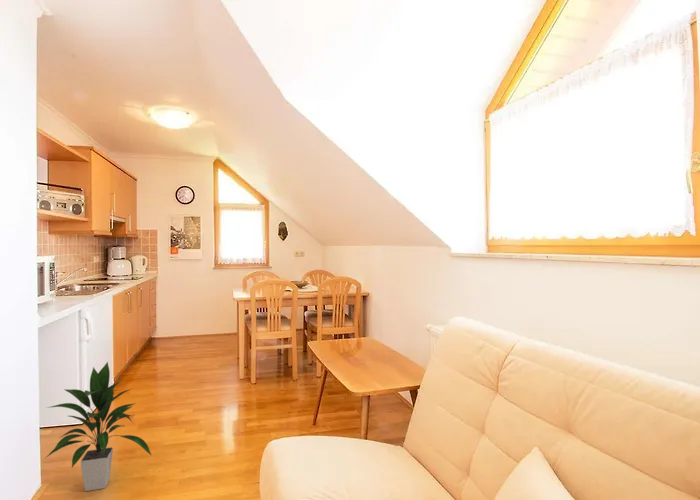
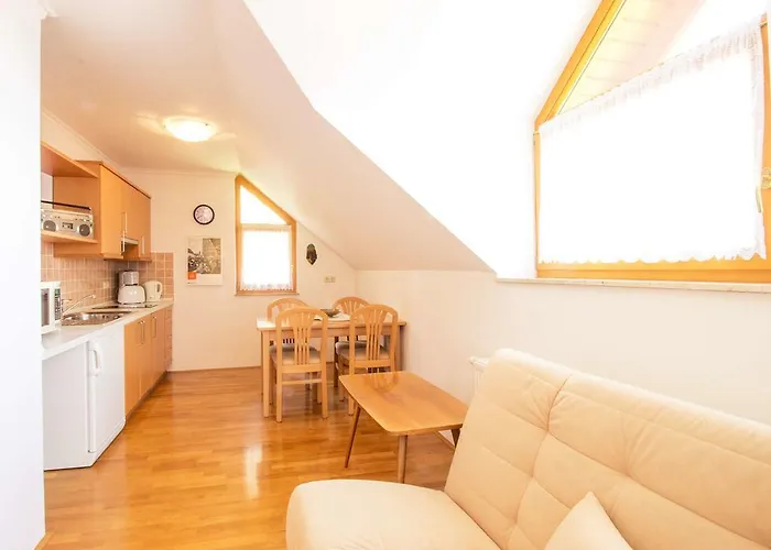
- indoor plant (100, 426)
